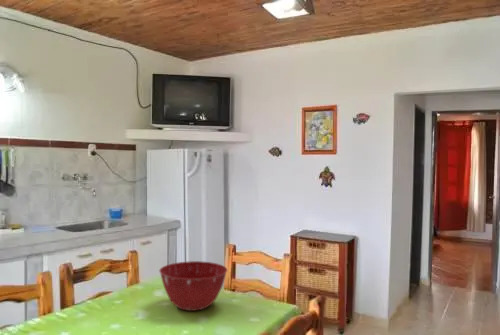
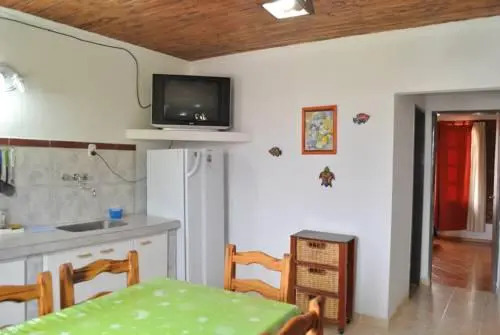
- mixing bowl (193, 286)
